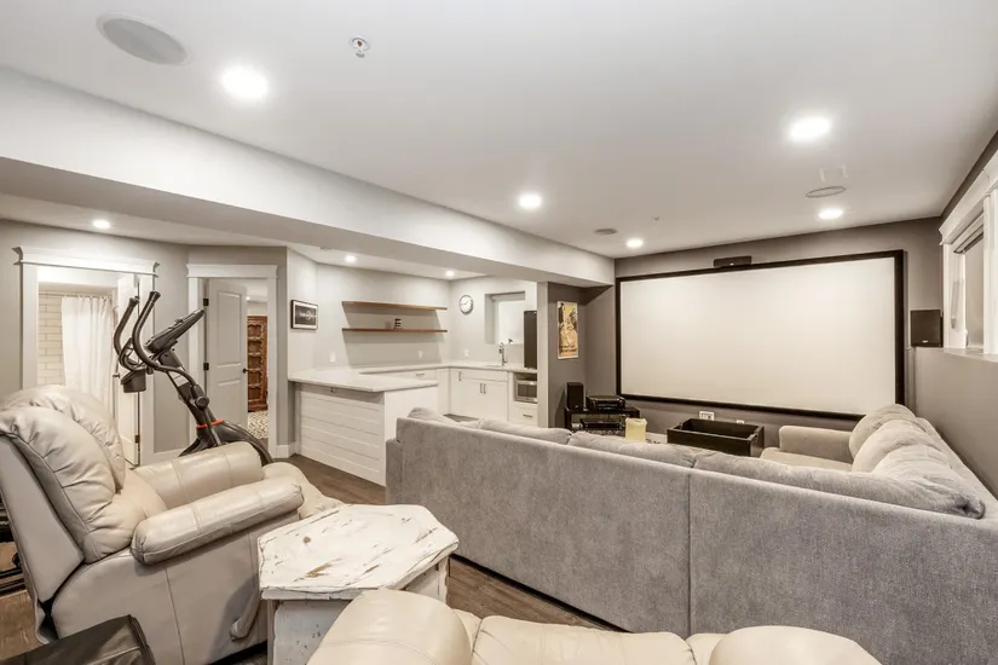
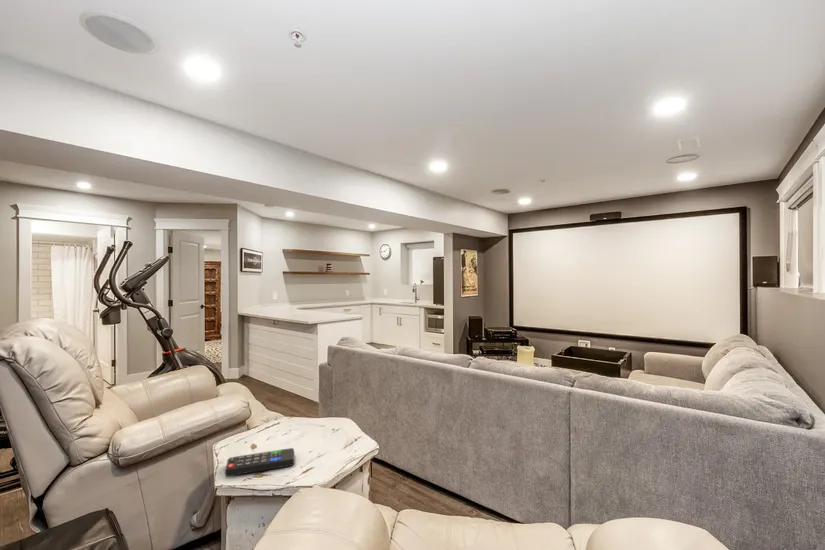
+ remote control (261, 460)
